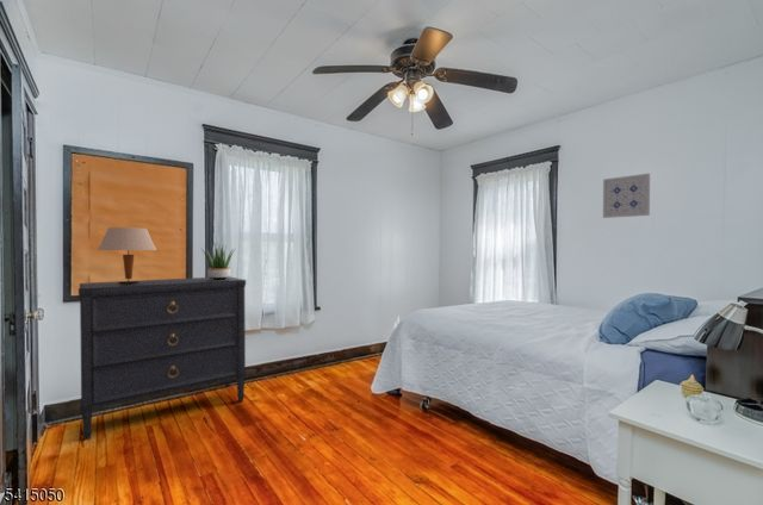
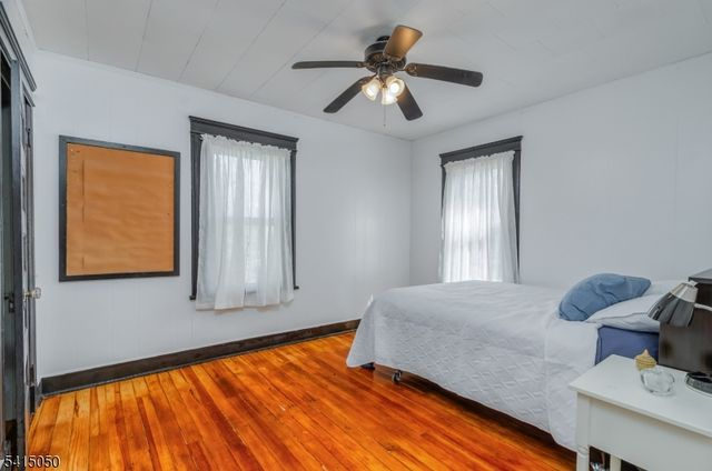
- dresser (167, 345)
- wall art (625, 197)
- table lamp (128, 255)
- potted plant (218, 261)
